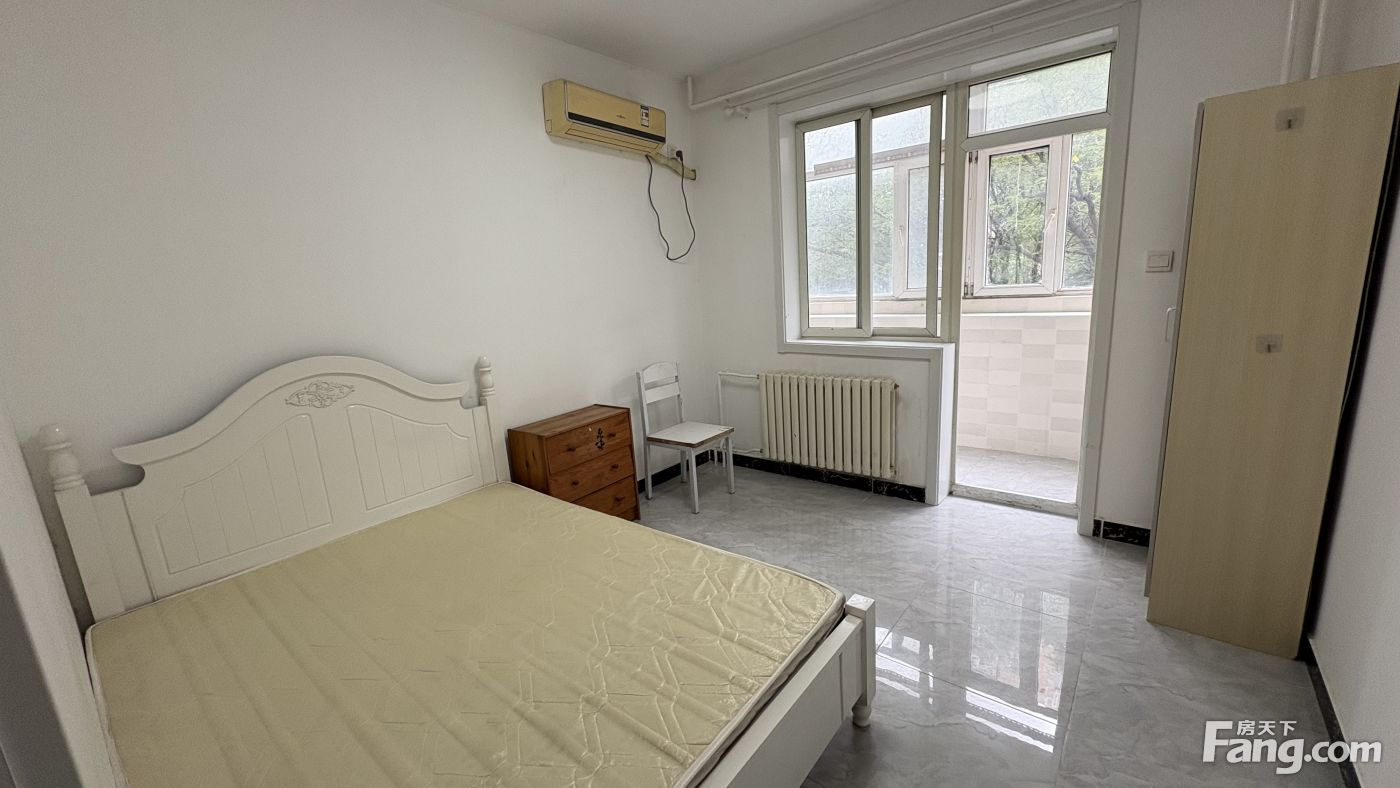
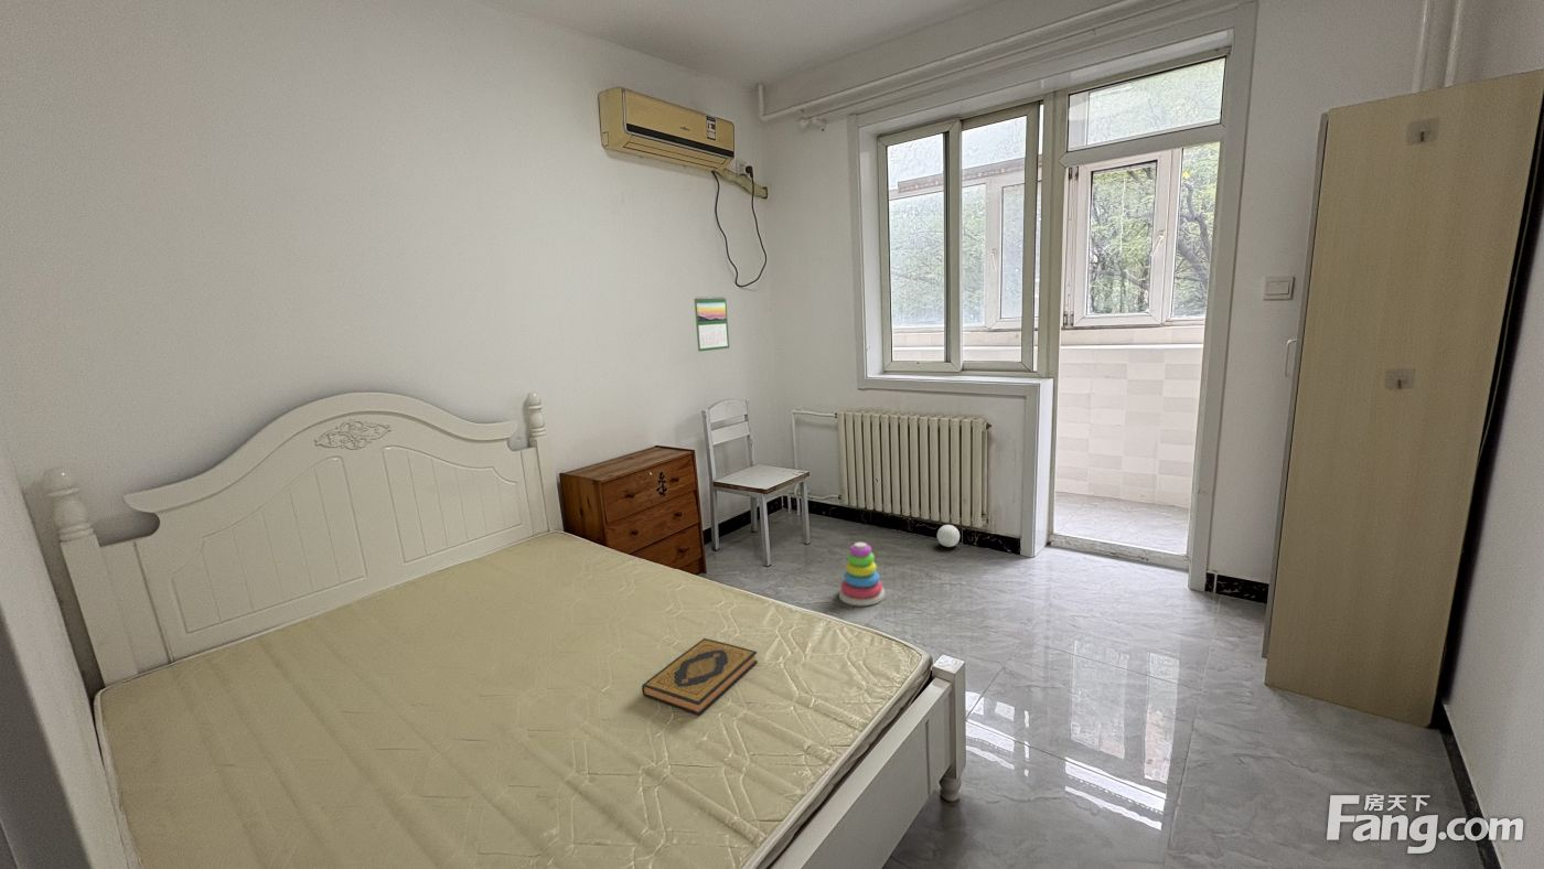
+ ball (947, 535)
+ hardback book (701, 673)
+ calendar (711, 322)
+ stacking toy (860, 570)
